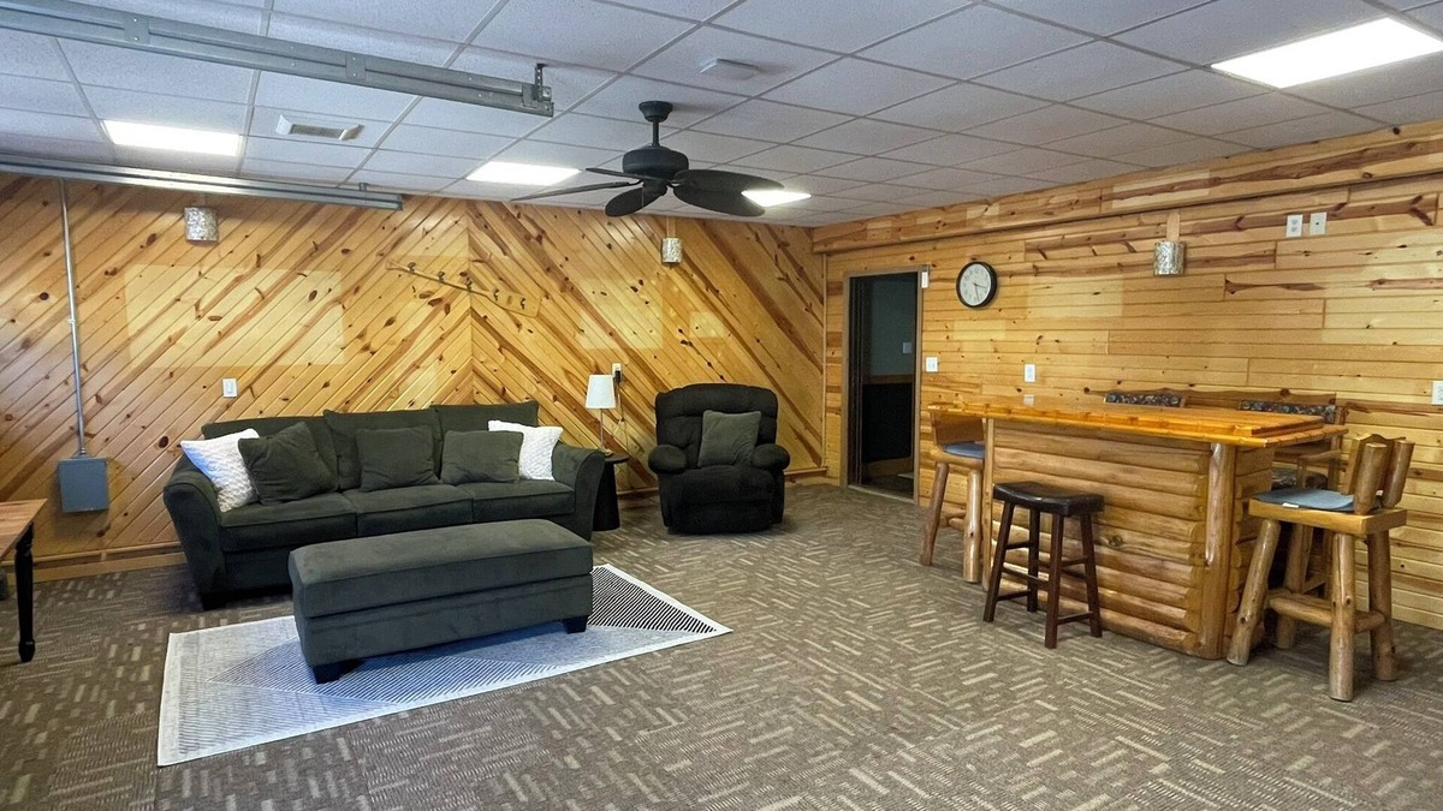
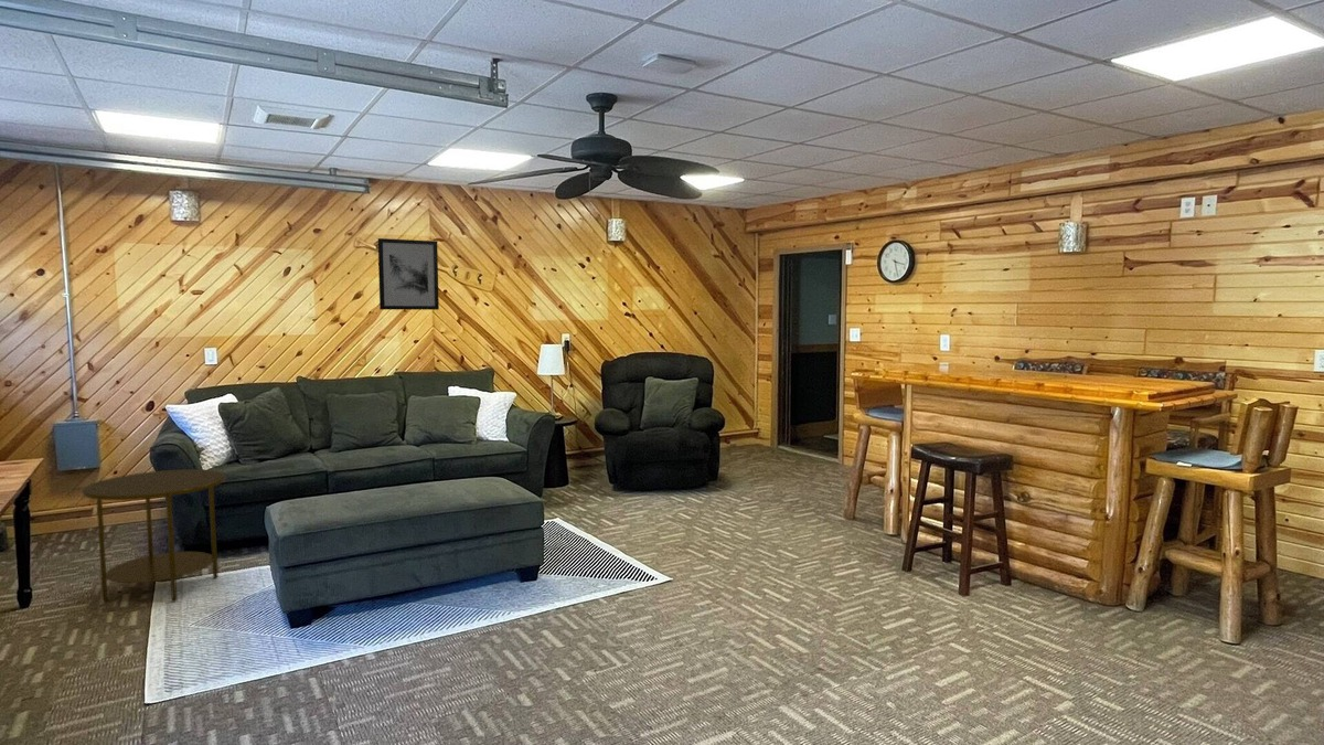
+ wall art (408, 275)
+ side table (151, 535)
